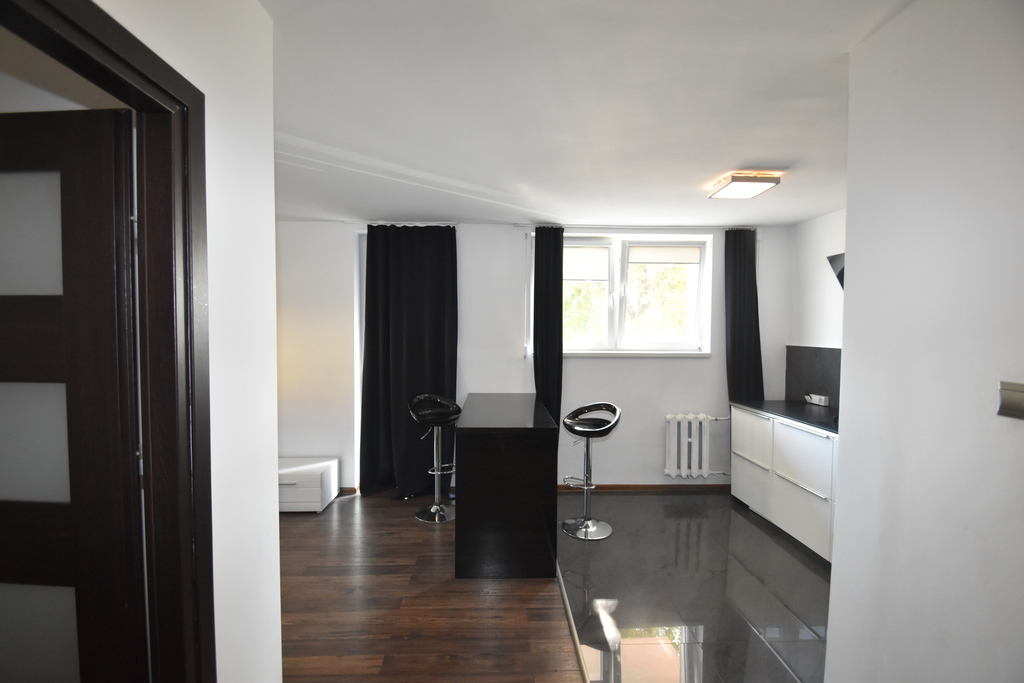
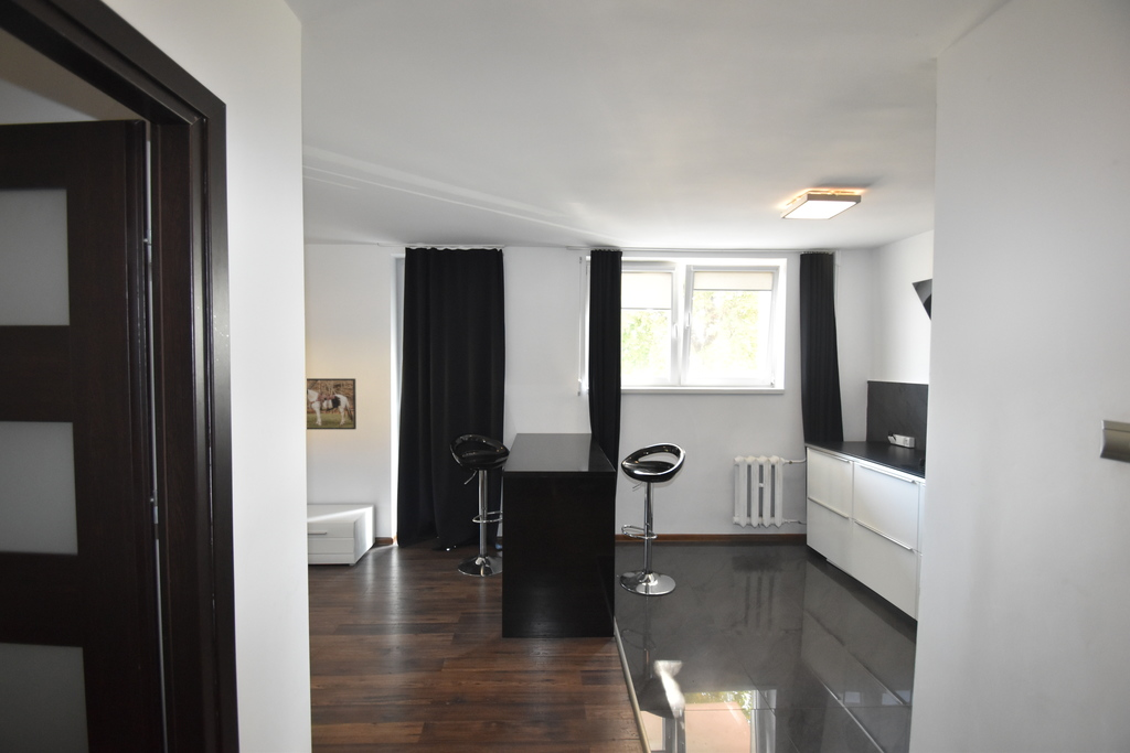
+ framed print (323, 404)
